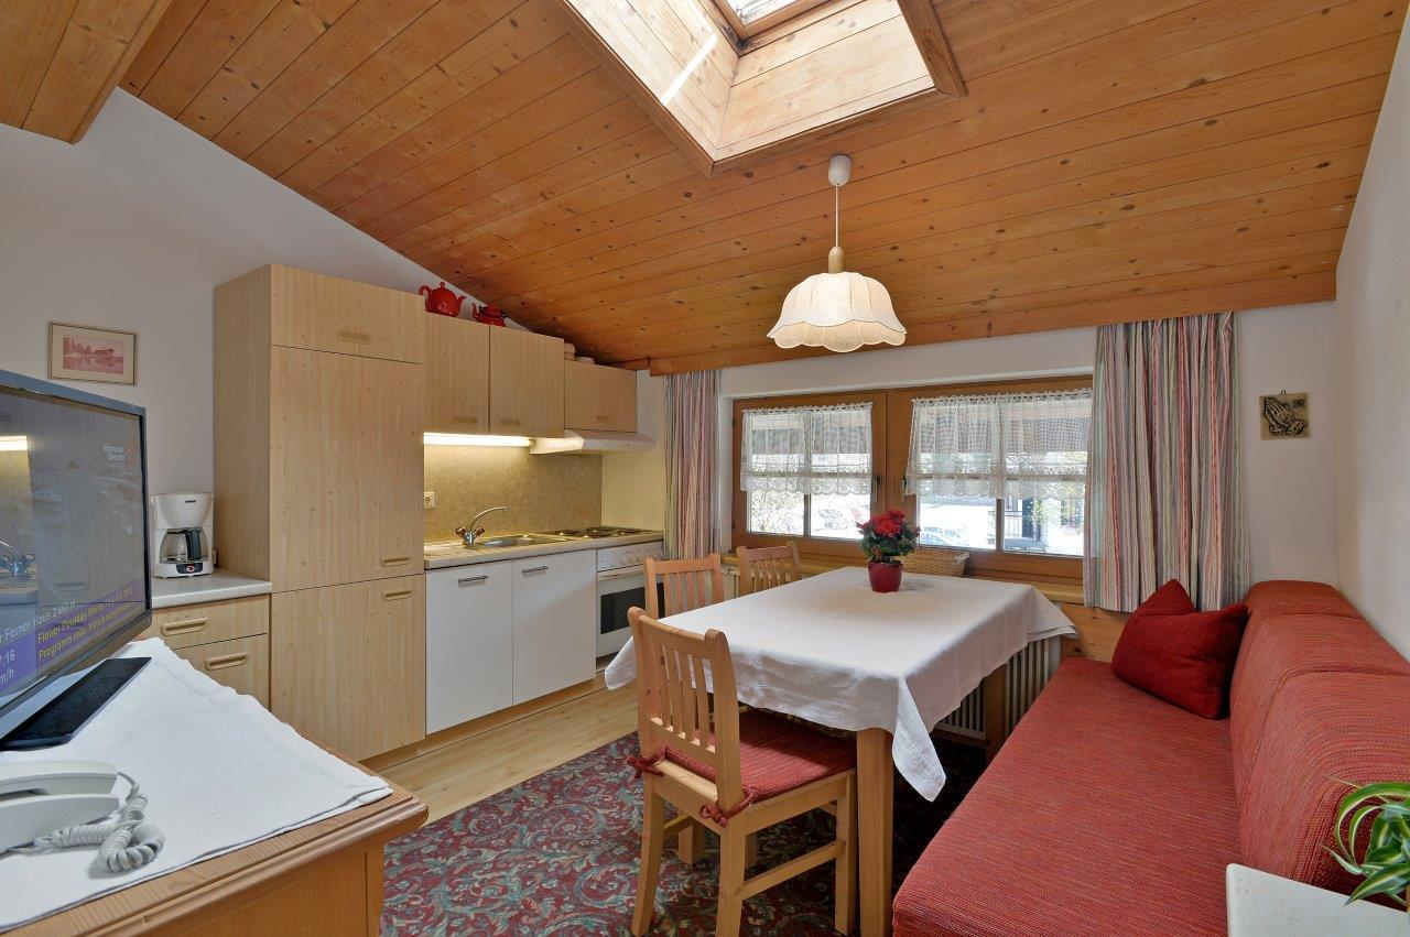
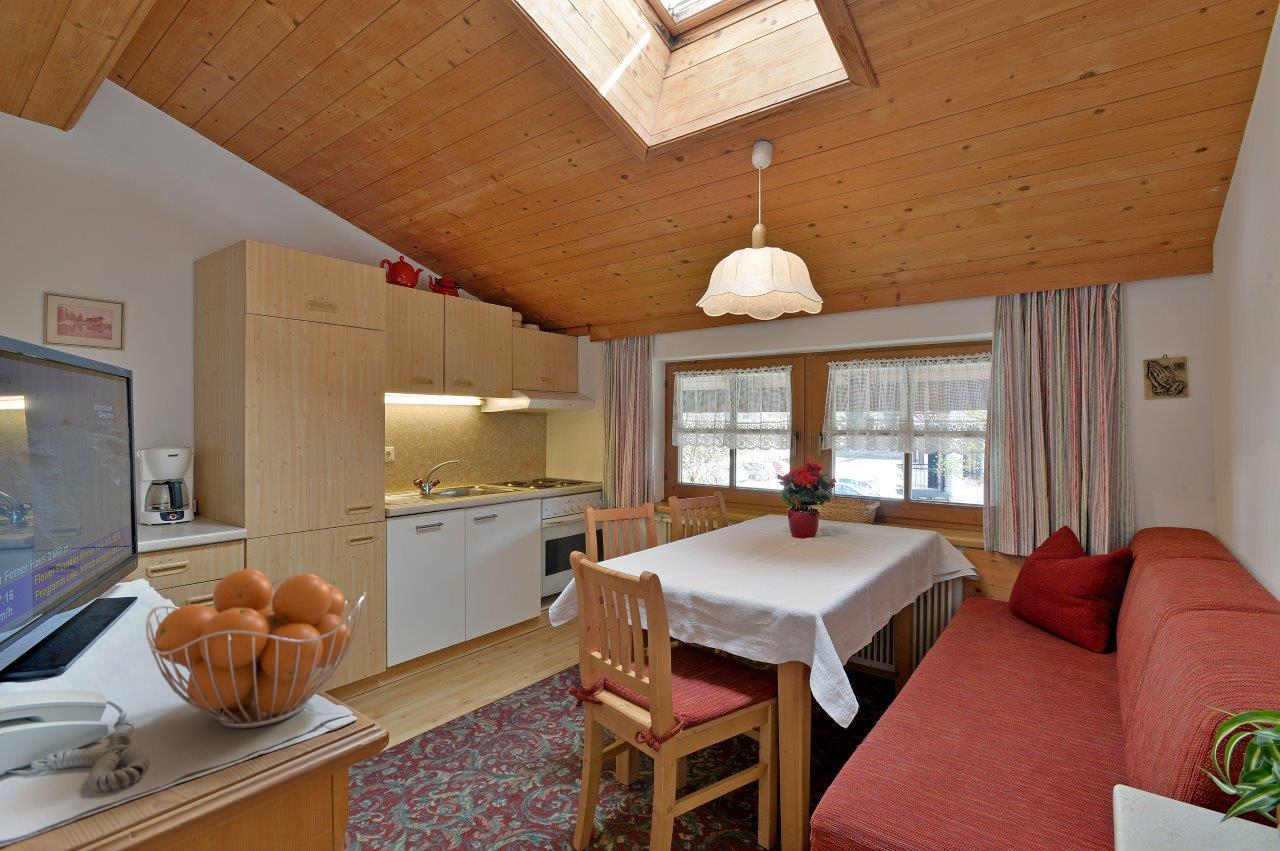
+ fruit basket (264, 641)
